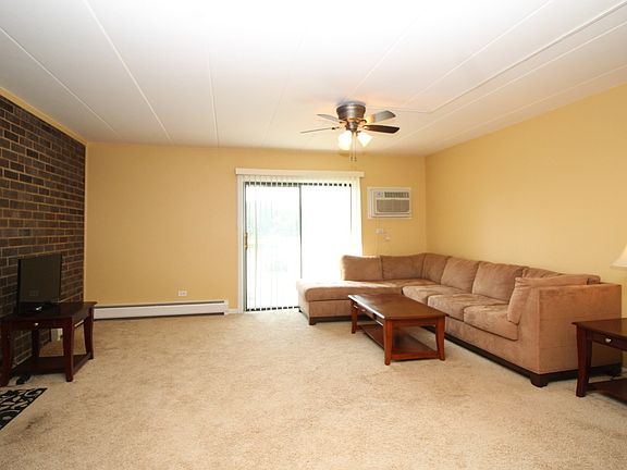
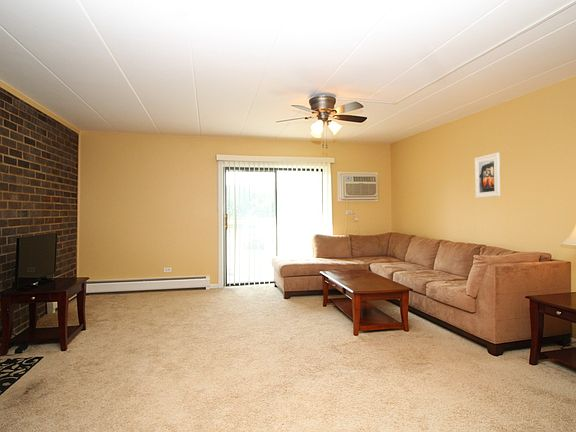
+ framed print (486, 176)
